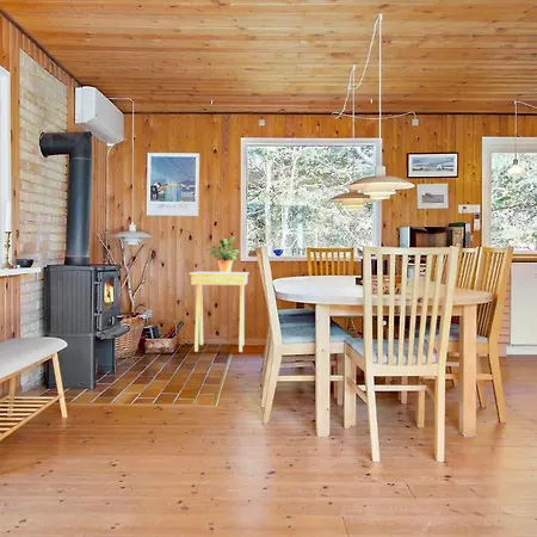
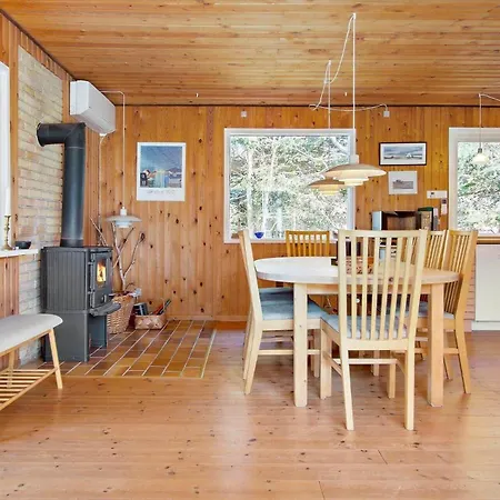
- side table (202, 310)
- potted plant (222, 253)
